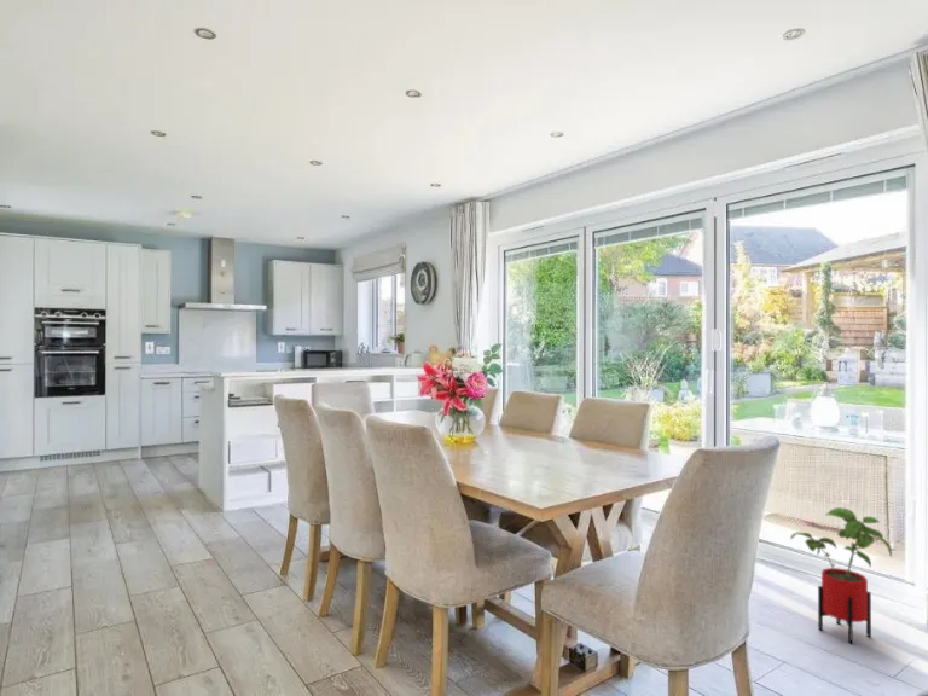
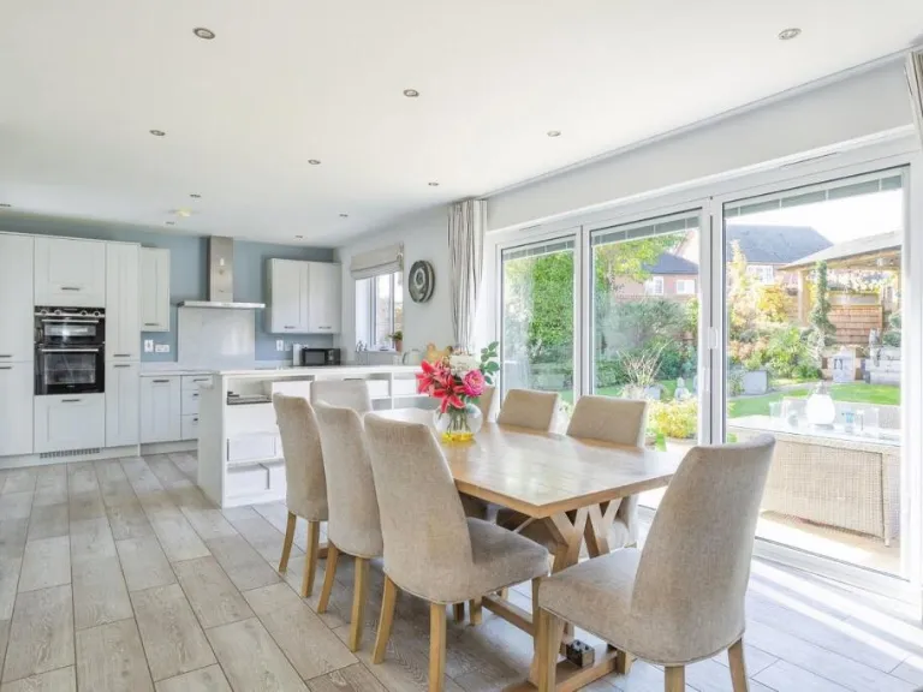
- house plant (842, 569)
